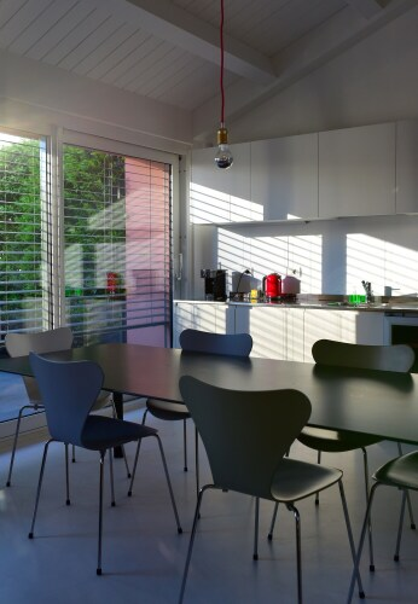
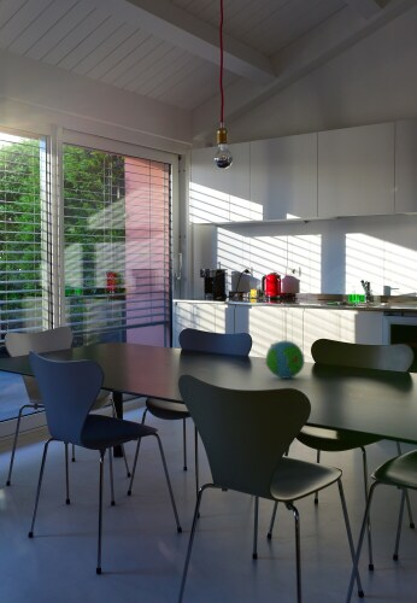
+ decorative ball (284, 358)
